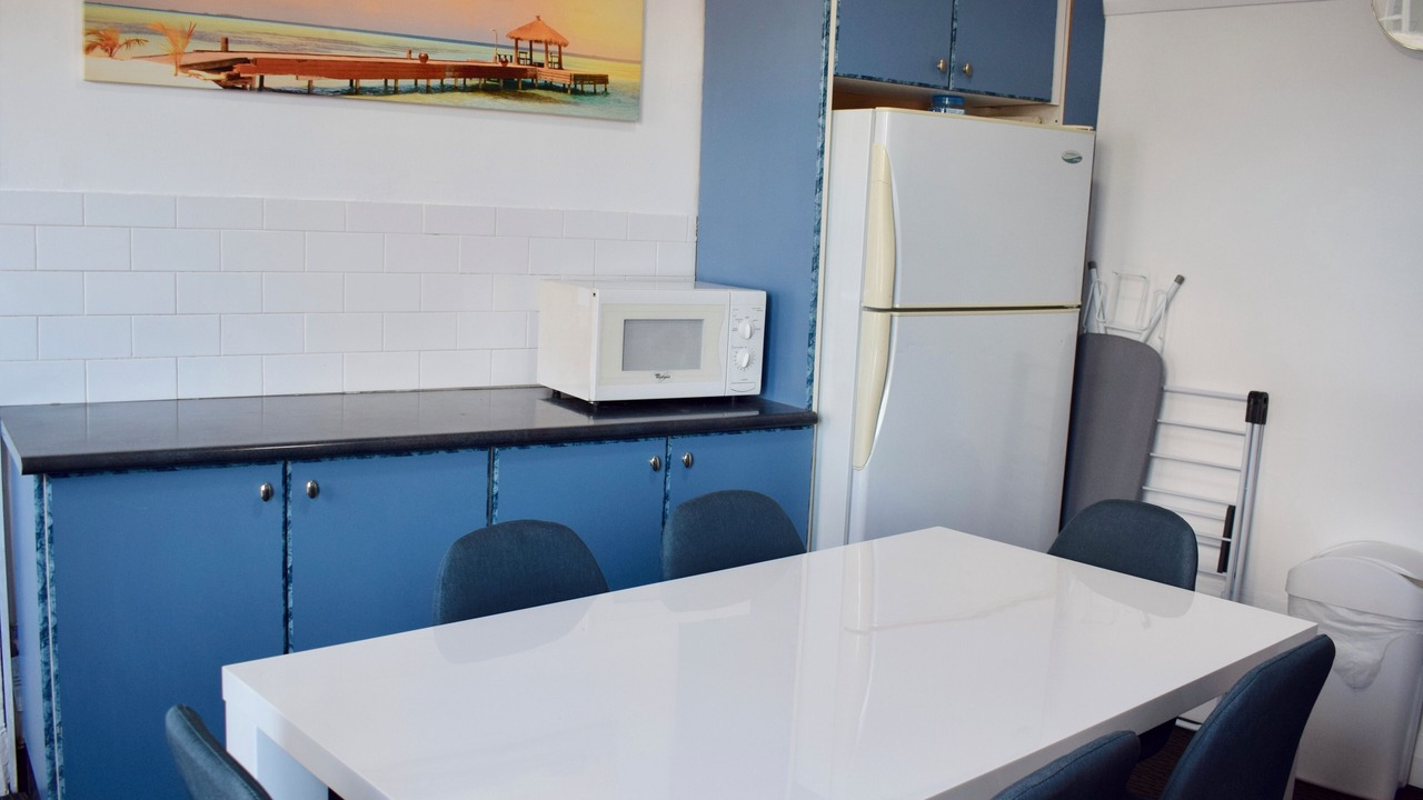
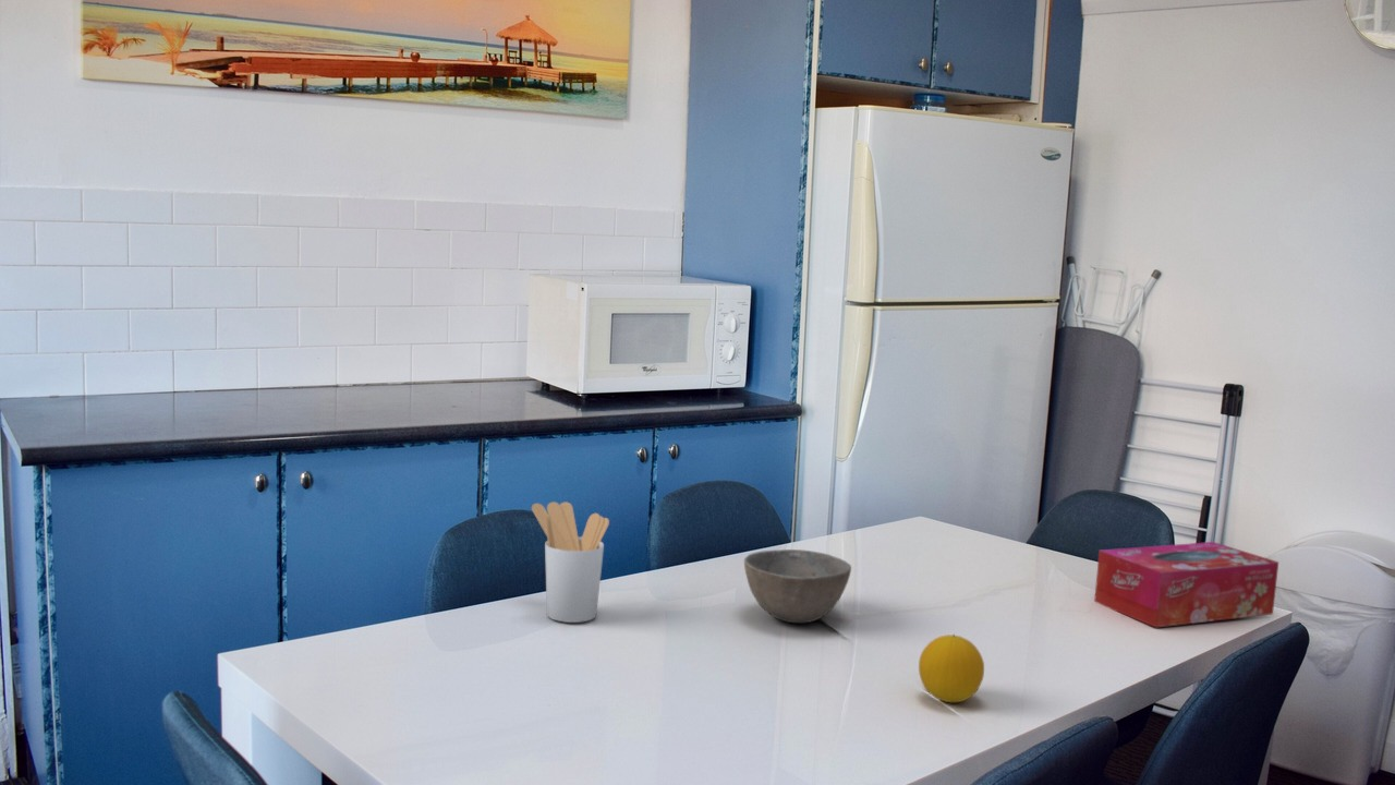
+ utensil holder (566, 558)
+ bowl (796, 590)
+ fruit (950, 666)
+ tissue box (1186, 582)
